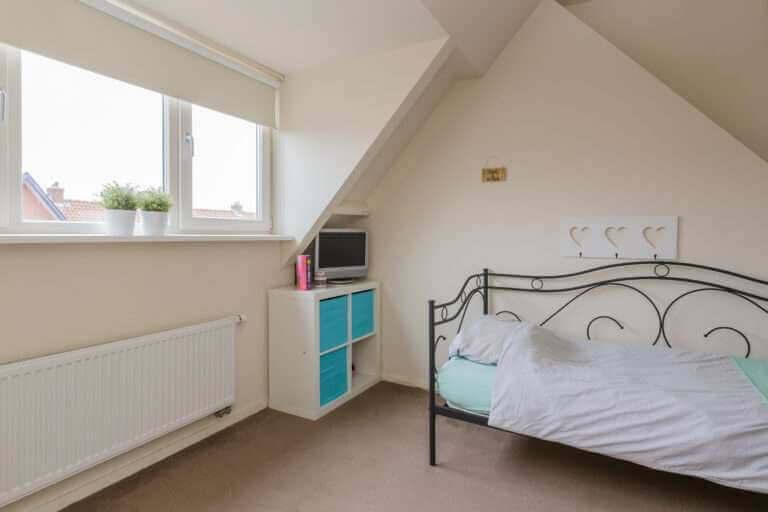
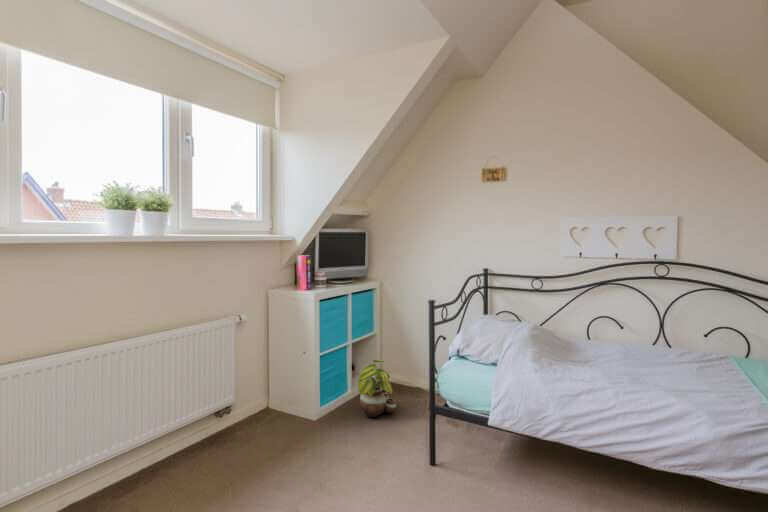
+ potted plant (377, 387)
